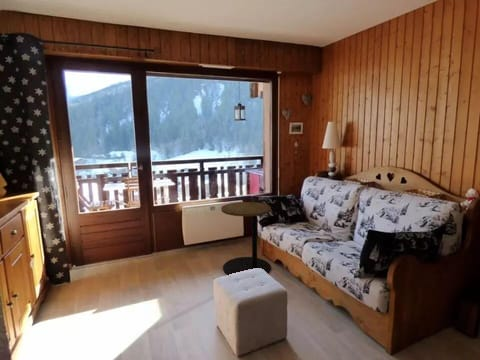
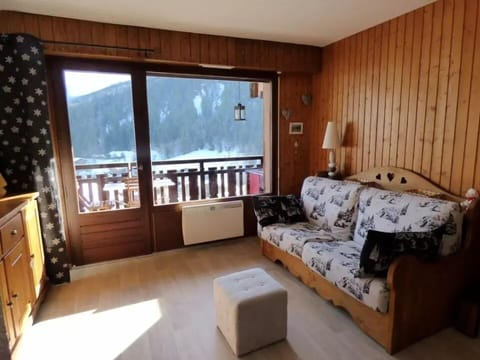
- side table (252, 238)
